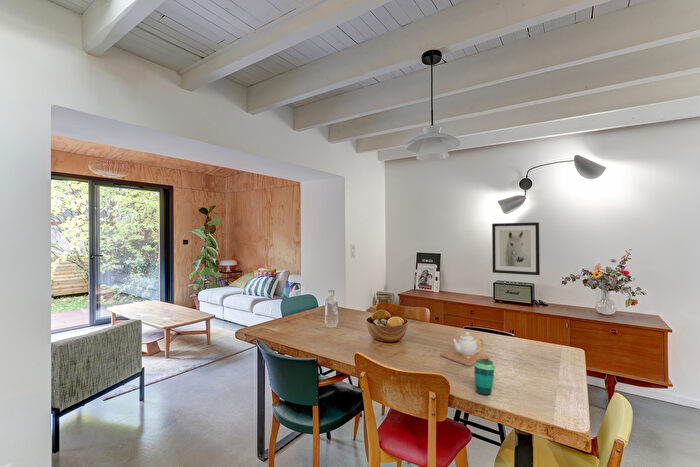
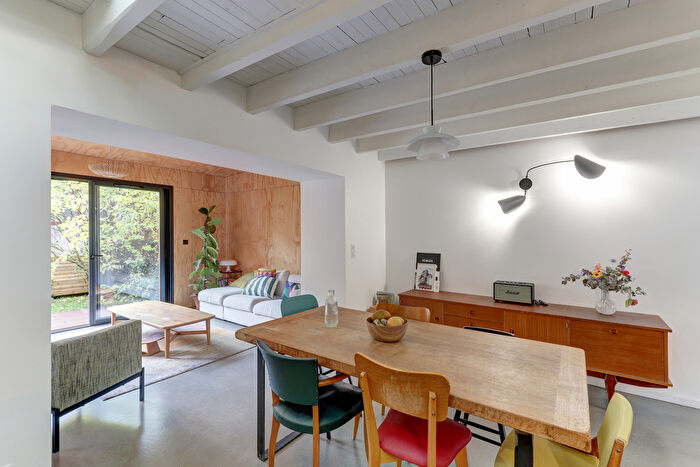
- teapot (464, 344)
- cup (484, 376)
- wall art (515, 248)
